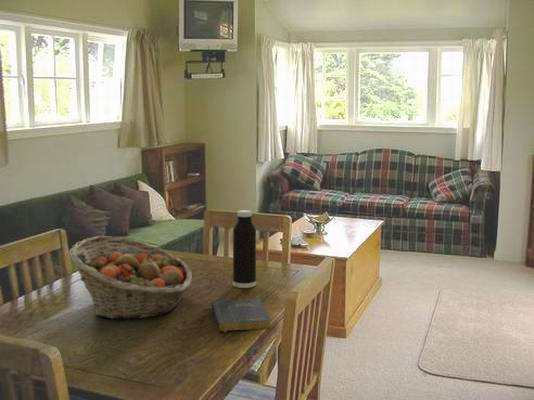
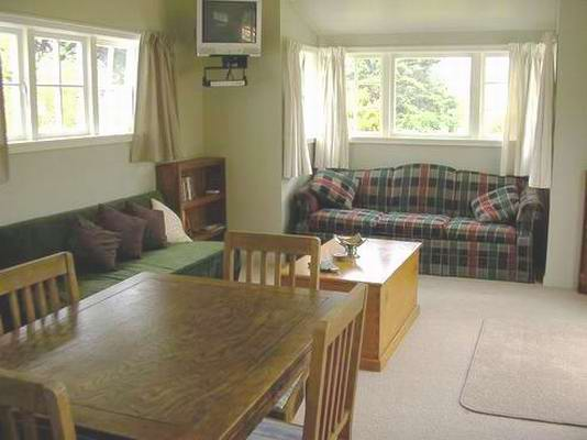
- fruit basket (132, 273)
- water bottle (244, 248)
- book (240, 314)
